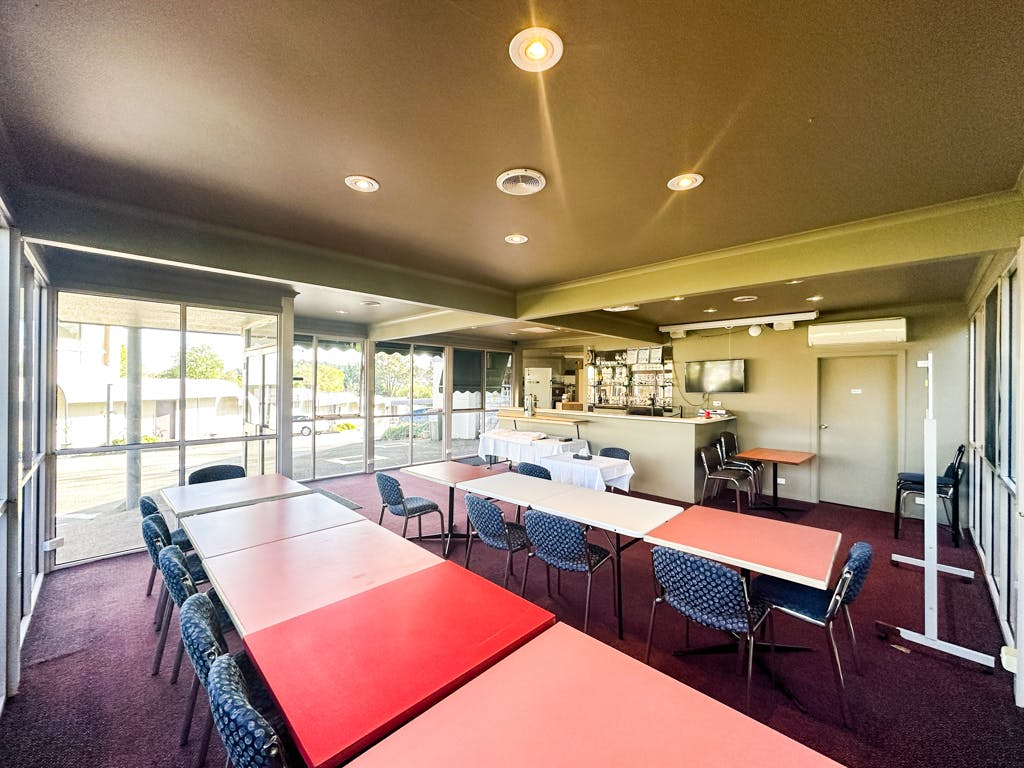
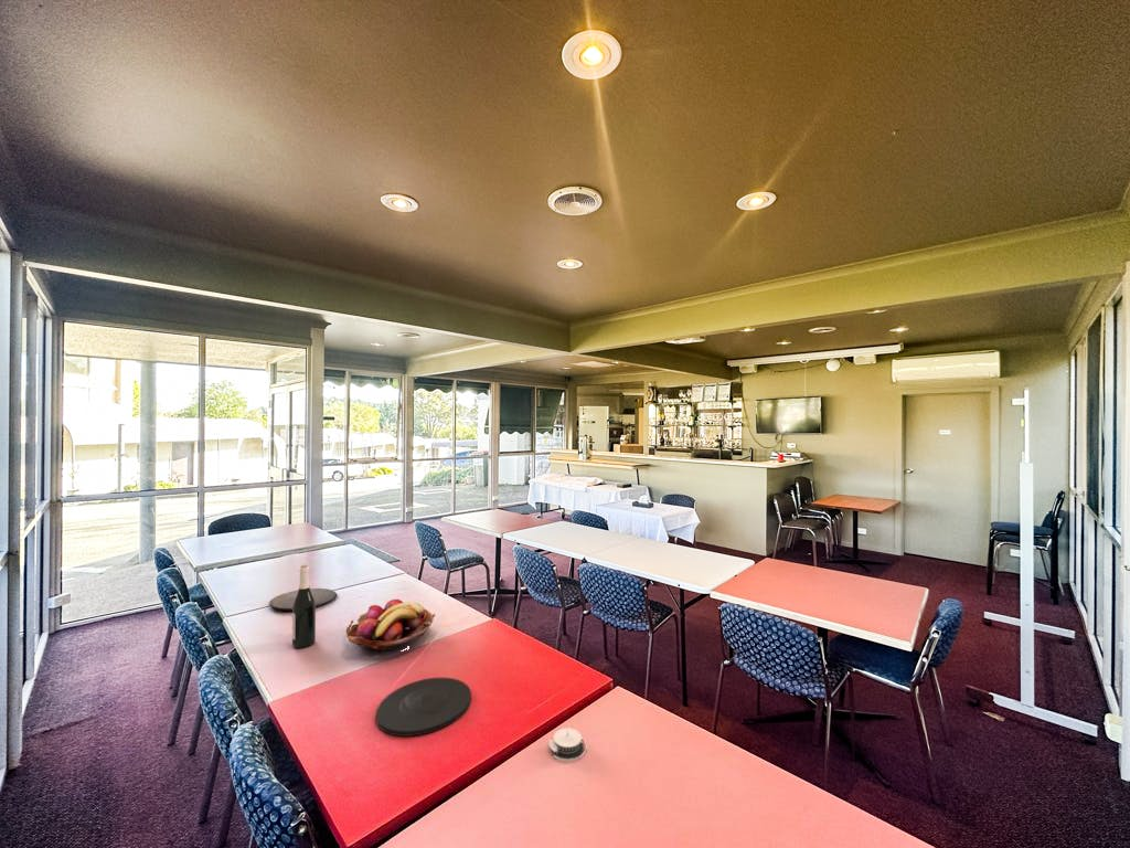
+ plate (425, 700)
+ plate (296, 595)
+ wine bottle (303, 604)
+ architectural model (567, 738)
+ fruit basket (391, 622)
